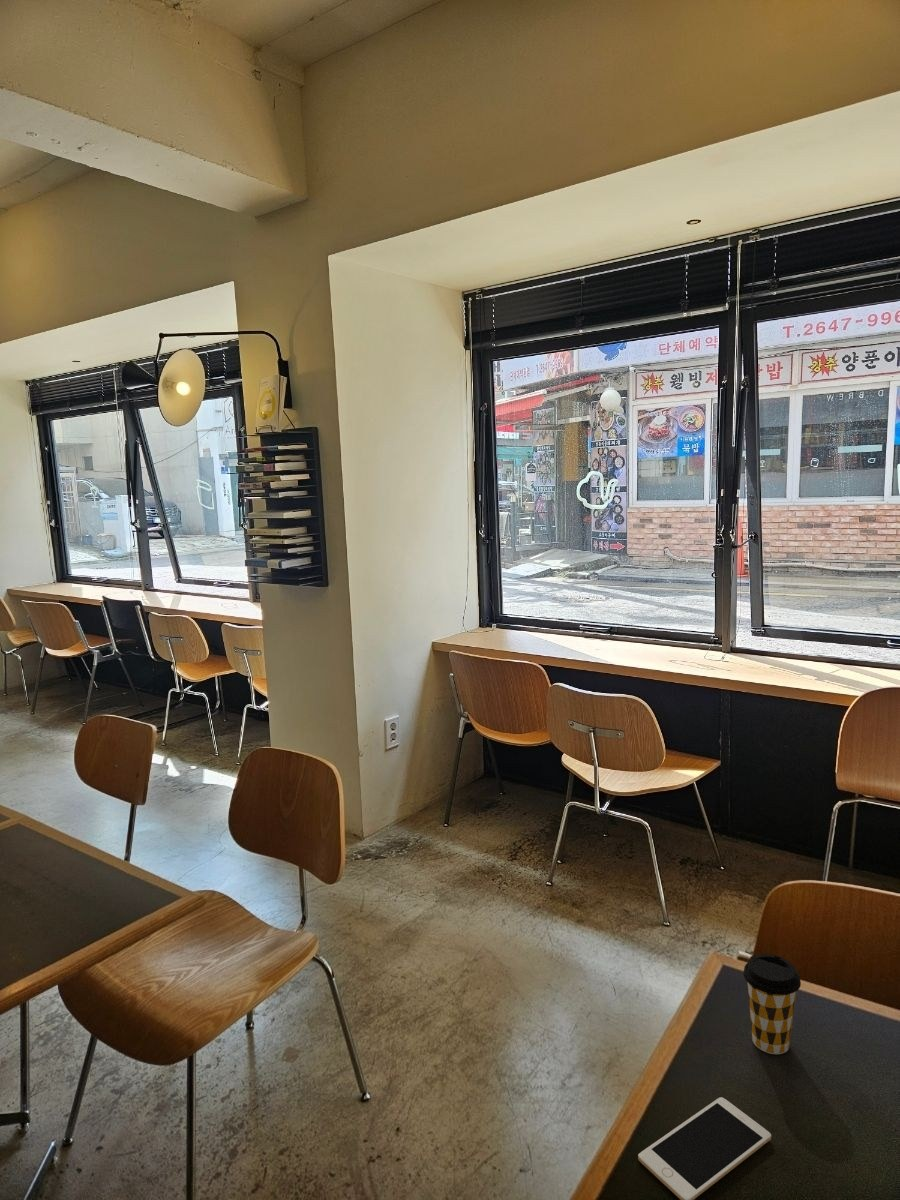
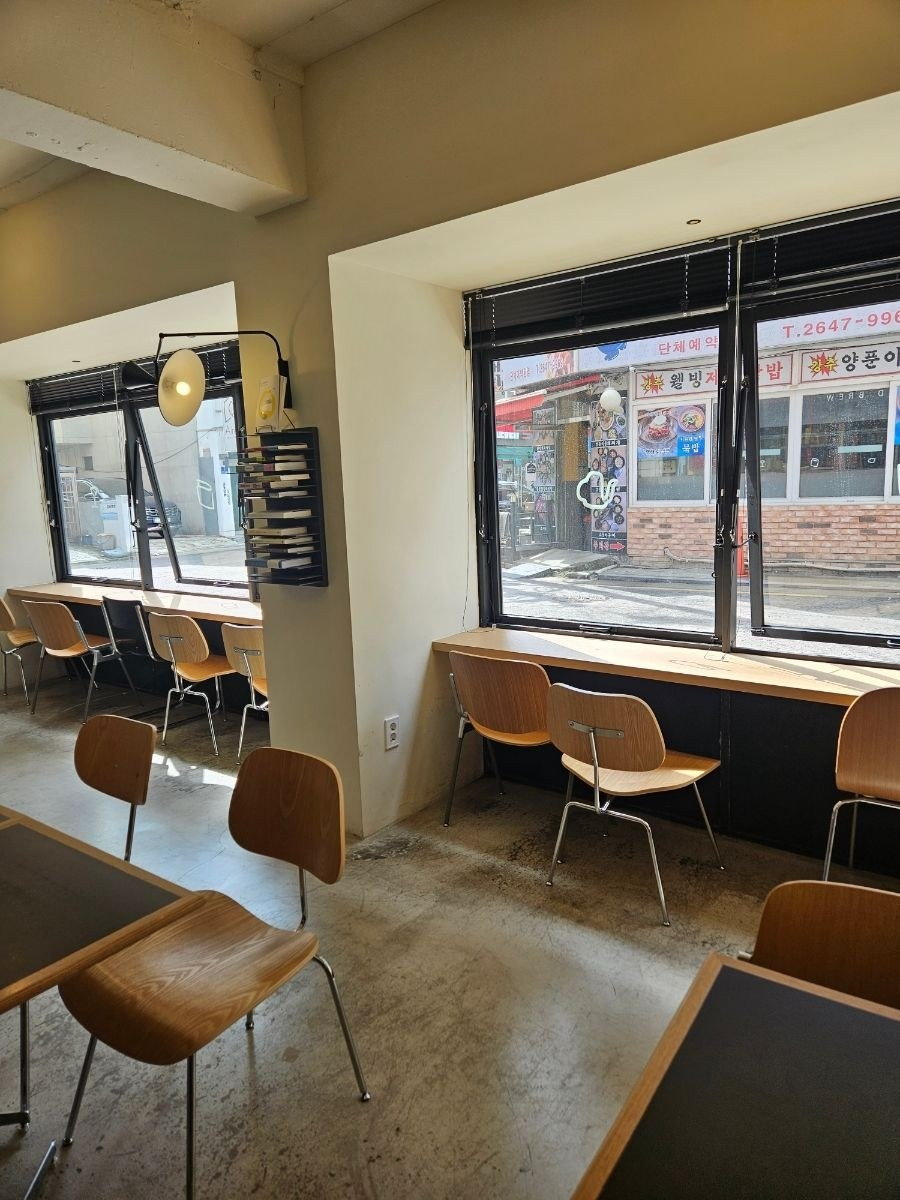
- coffee cup (771, 1004)
- cell phone (705, 1146)
